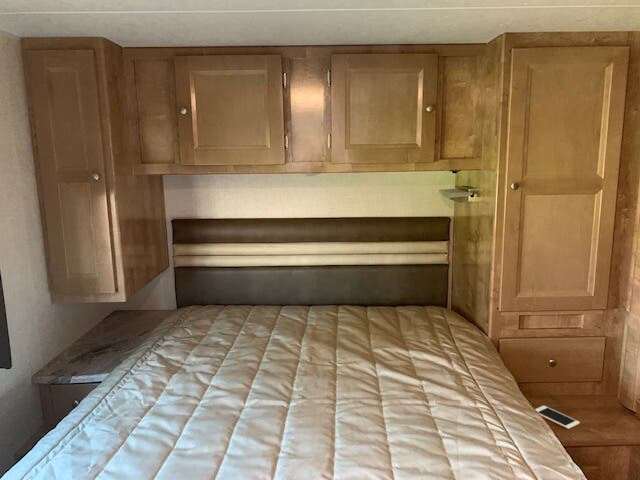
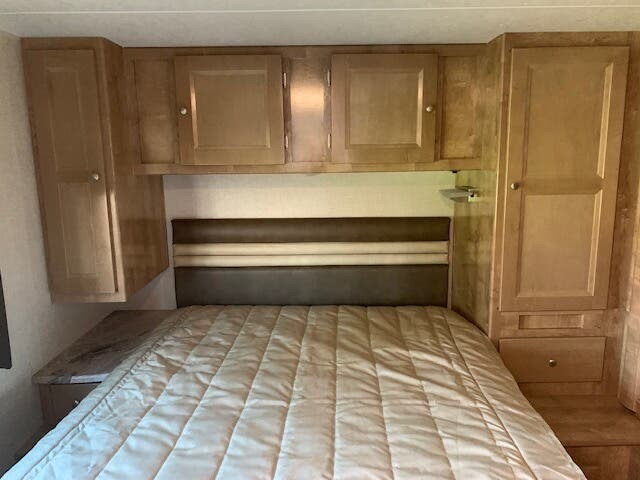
- cell phone (555, 416)
